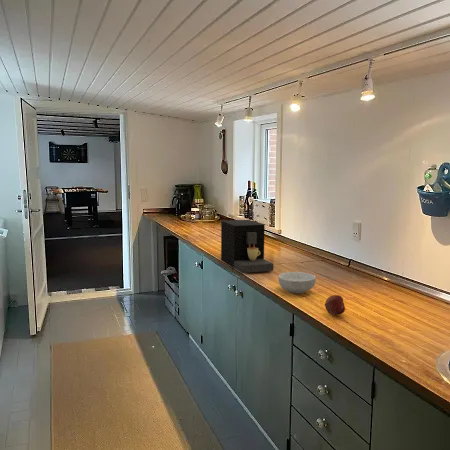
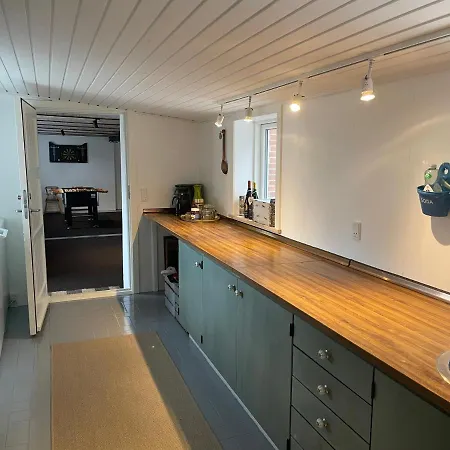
- apple (334, 305)
- coffee maker (245, 244)
- cereal bowl (296, 283)
